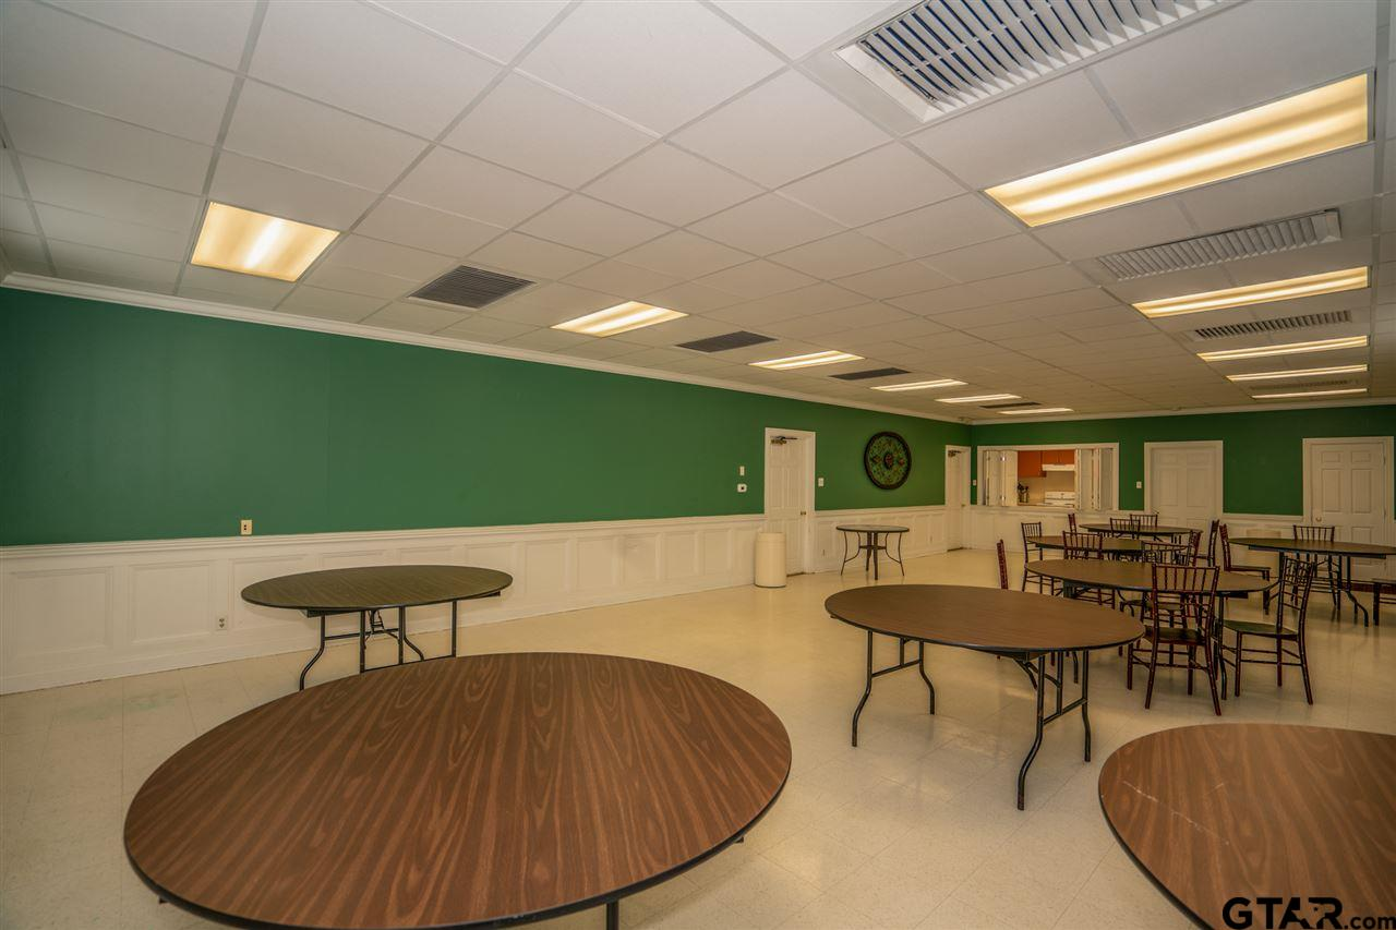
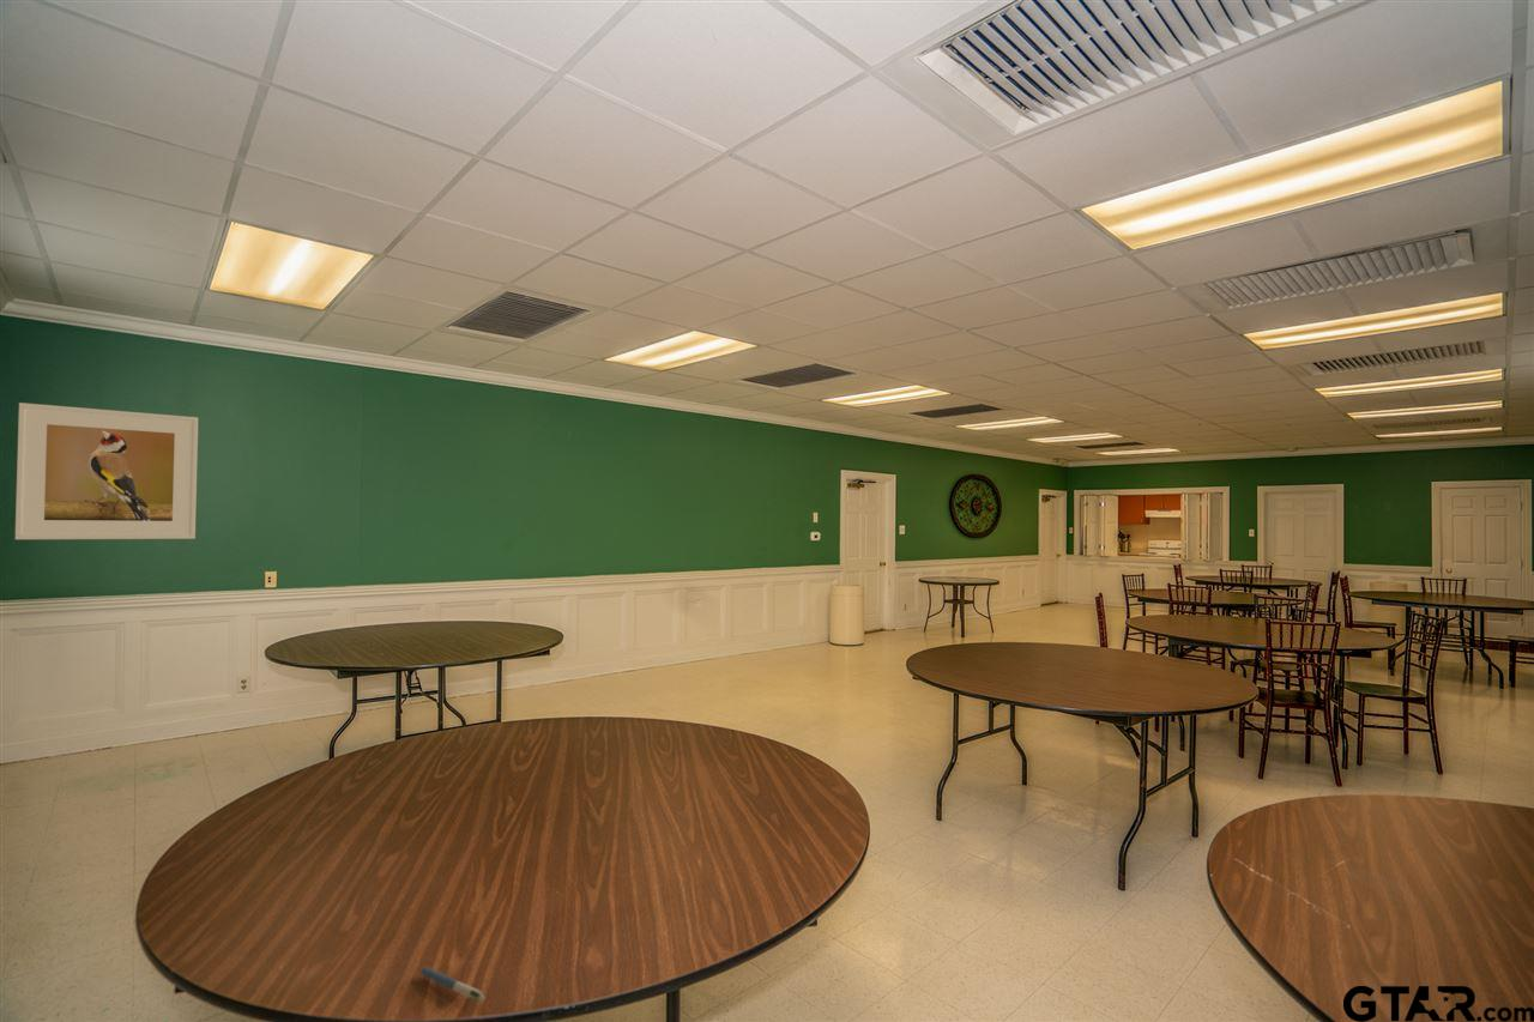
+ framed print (111, 474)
+ pen (452, 981)
